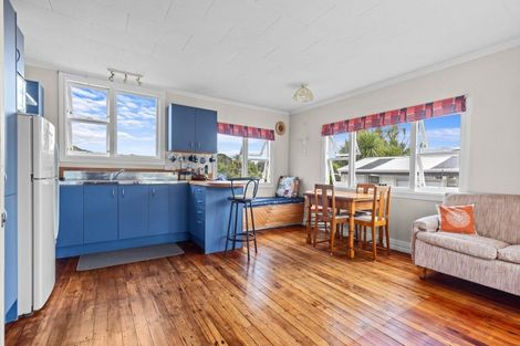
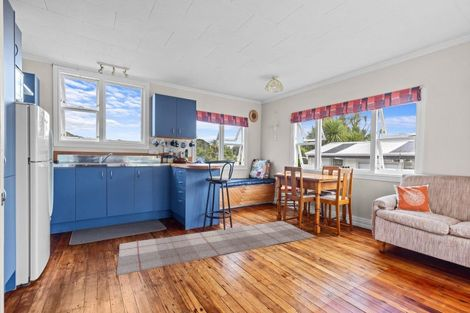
+ rug (223, 240)
